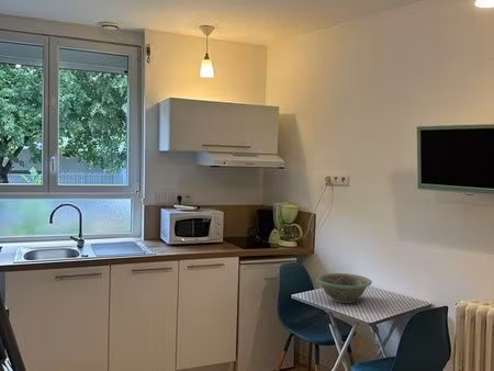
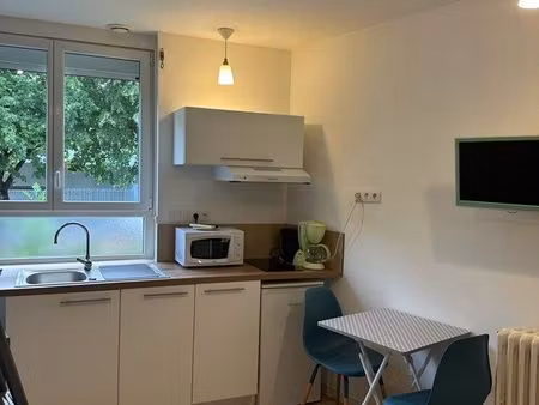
- decorative bowl (343, 289)
